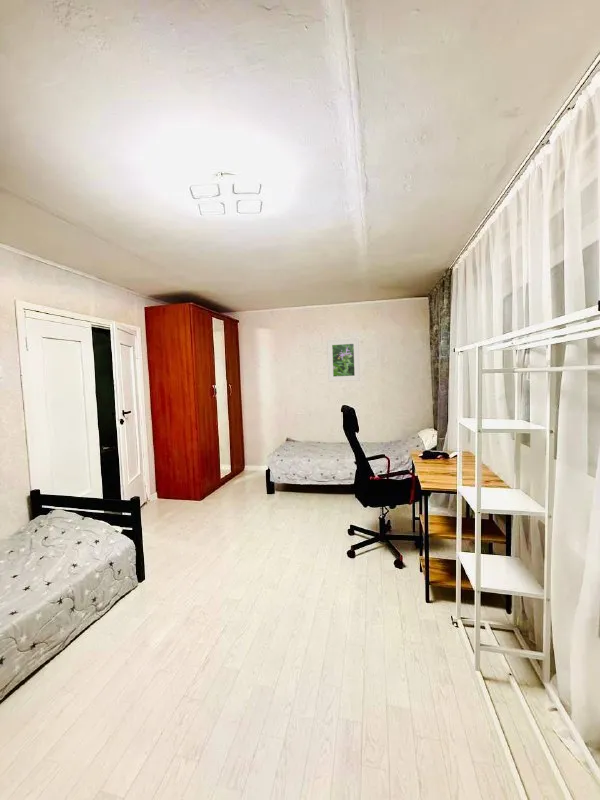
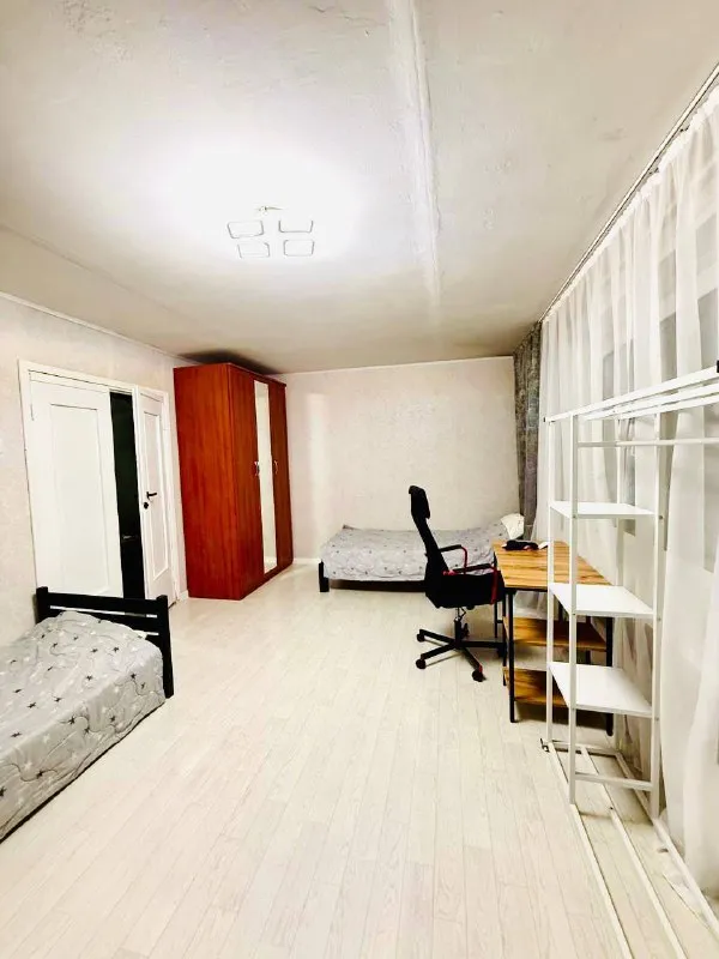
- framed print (343, 360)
